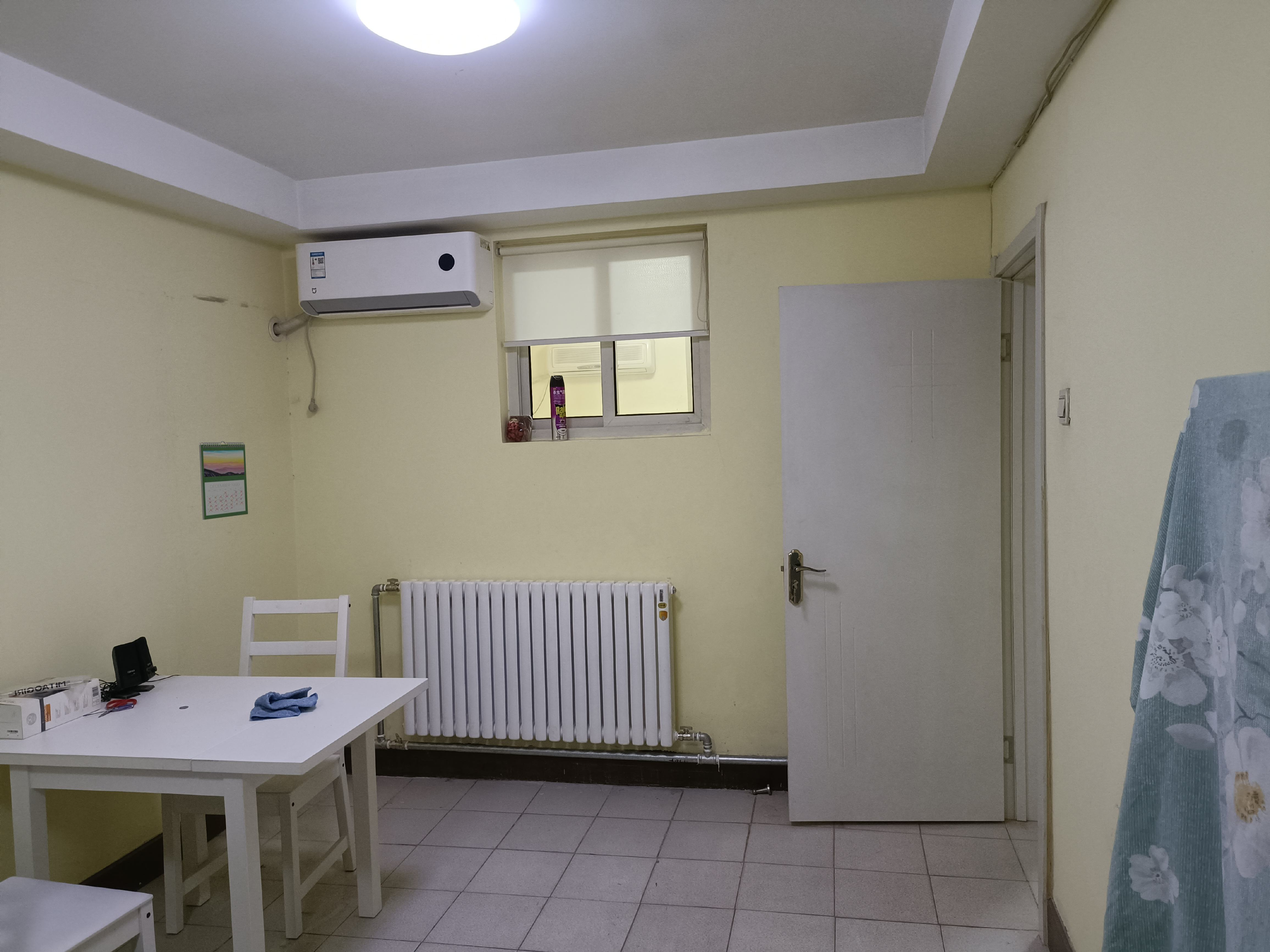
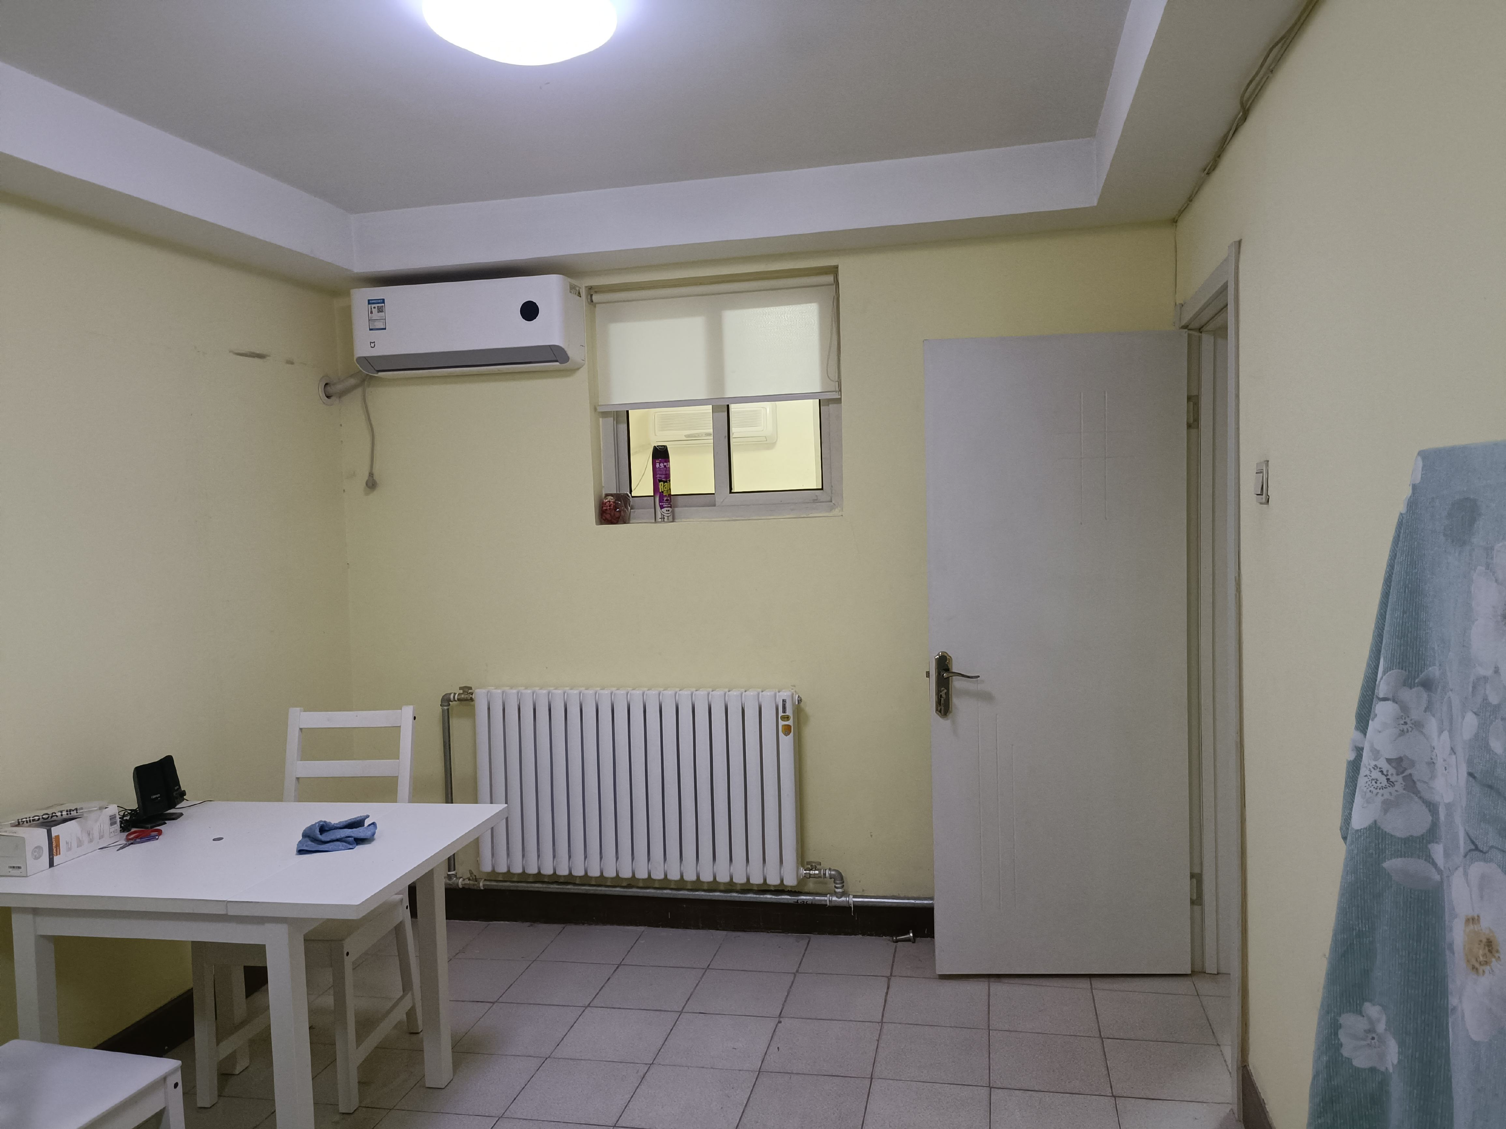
- calendar (224, 479)
